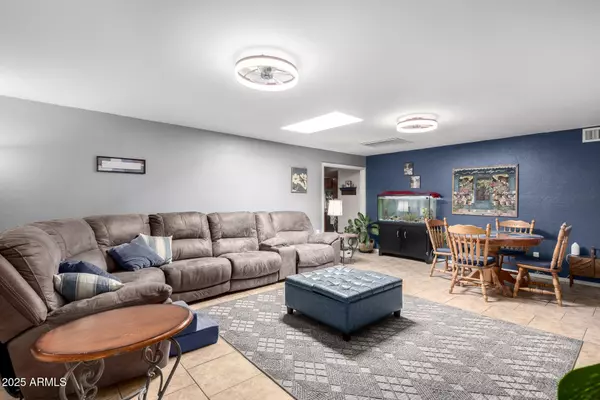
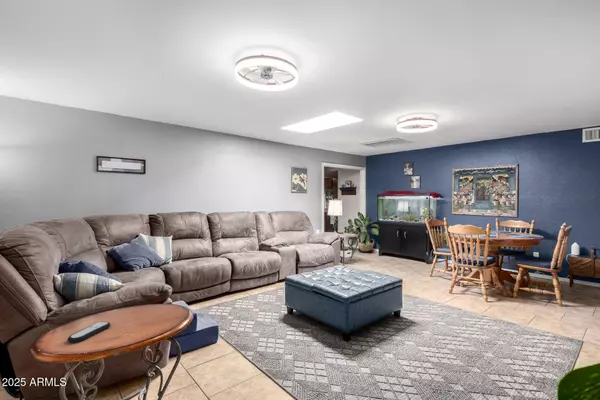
+ remote control (89, 331)
